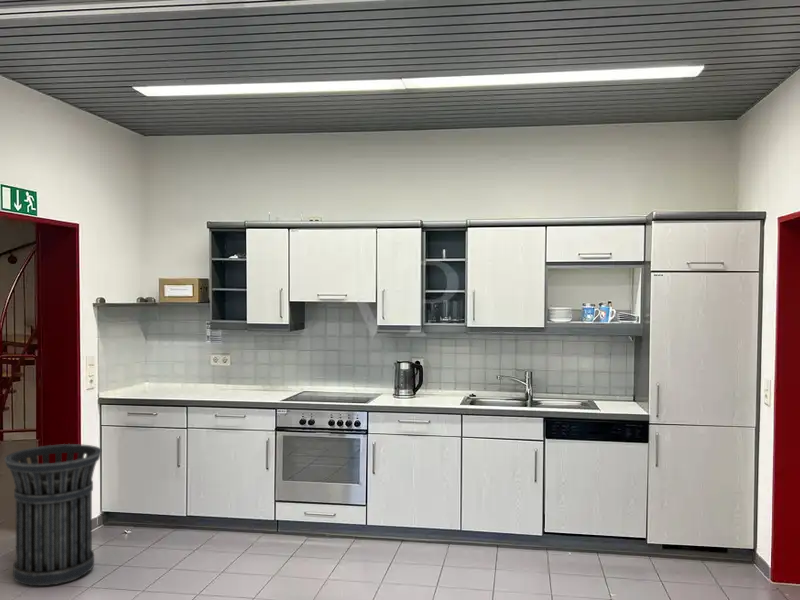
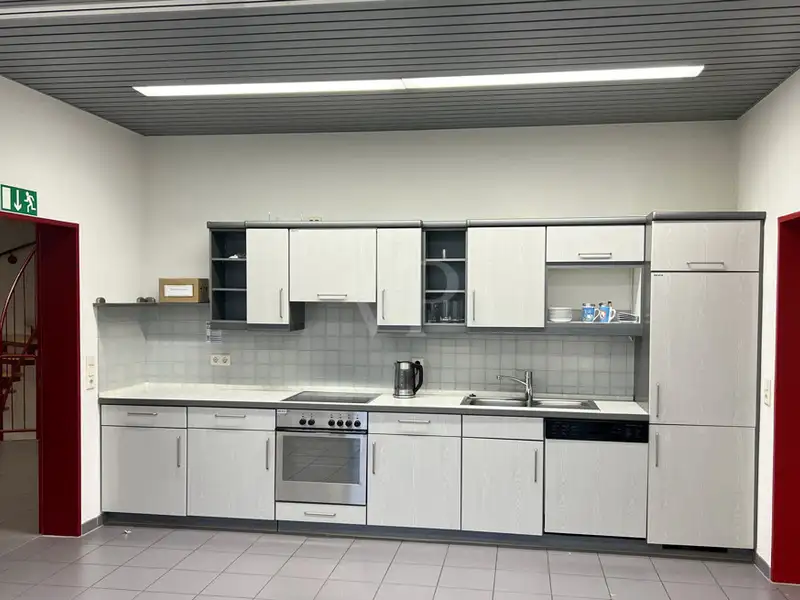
- trash can (54, 513)
